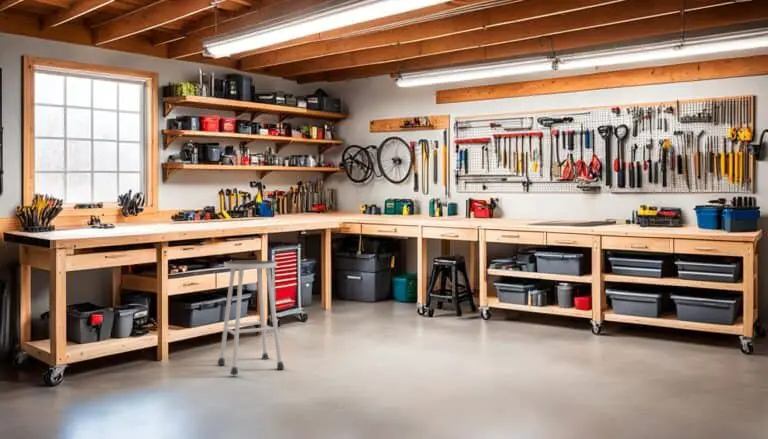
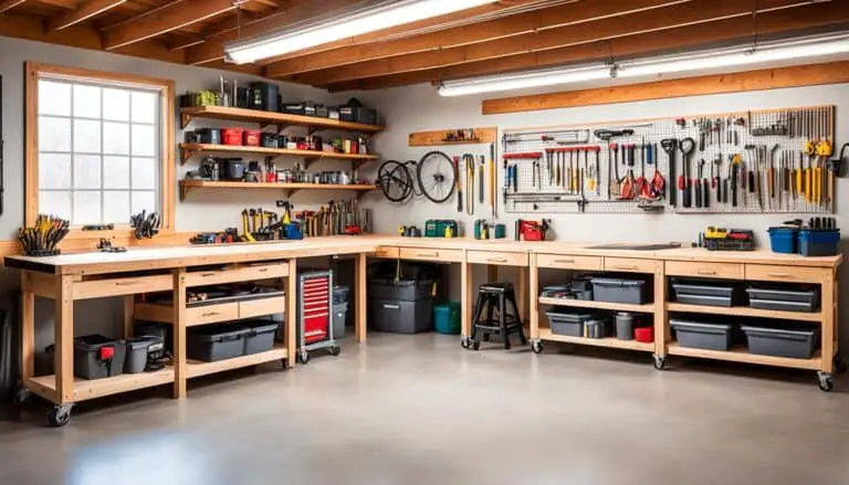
- stool (250, 322)
